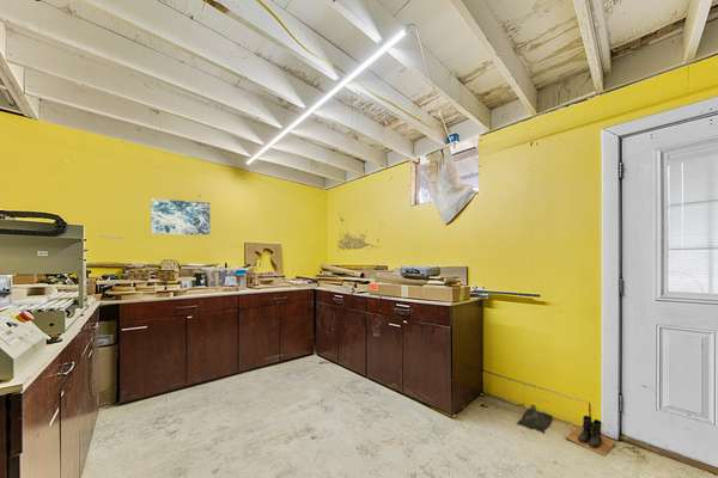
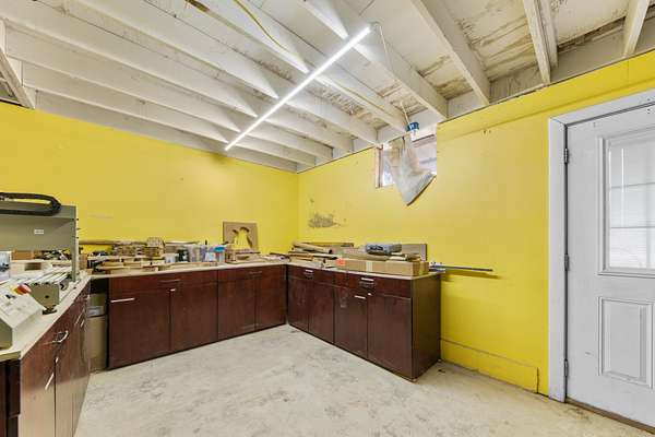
- boots (590, 430)
- wall art (182, 217)
- bag (537, 419)
